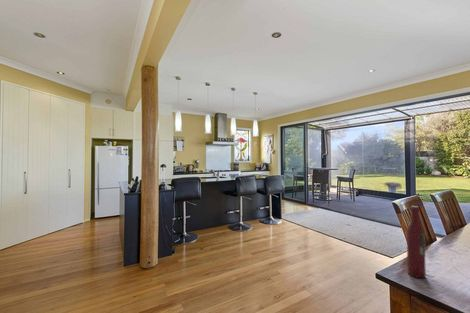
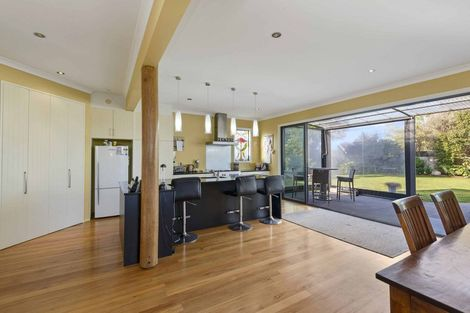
- wine bottle (415, 240)
